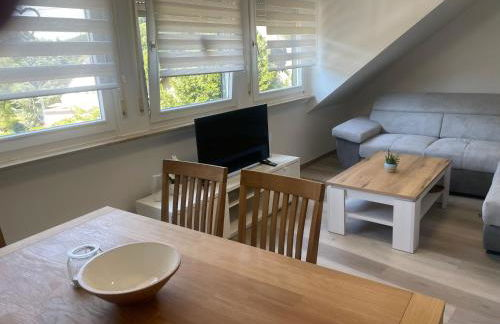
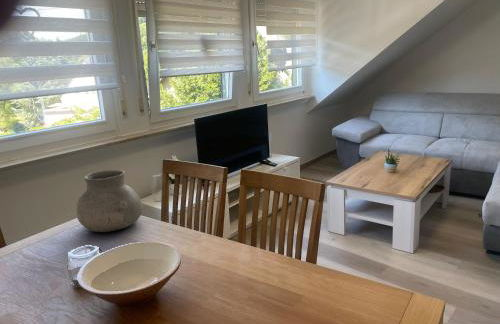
+ vase (109, 200)
